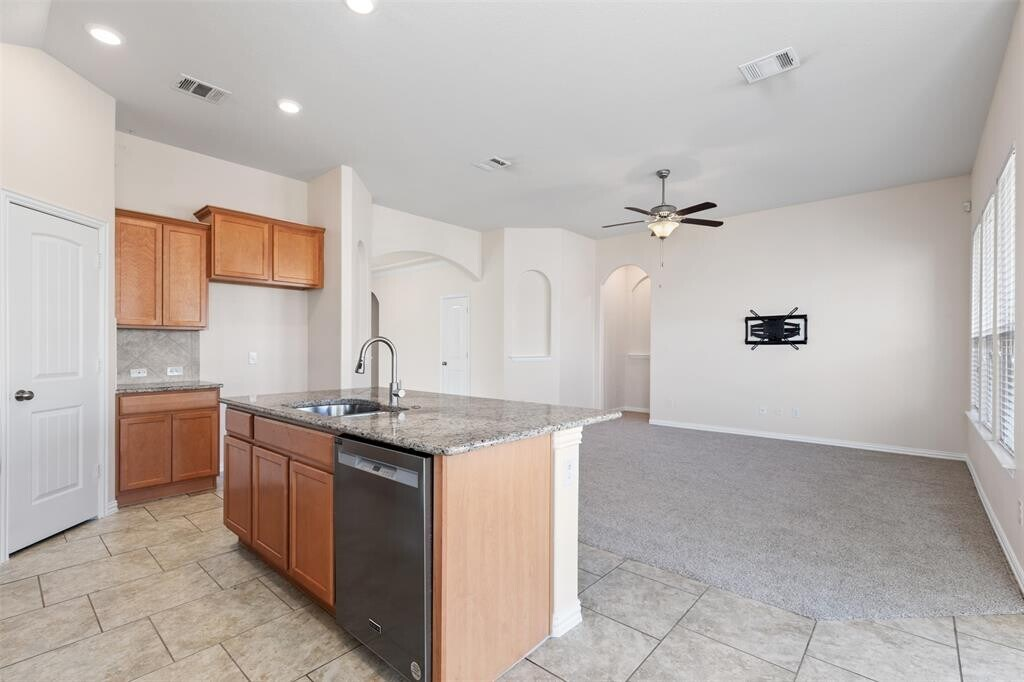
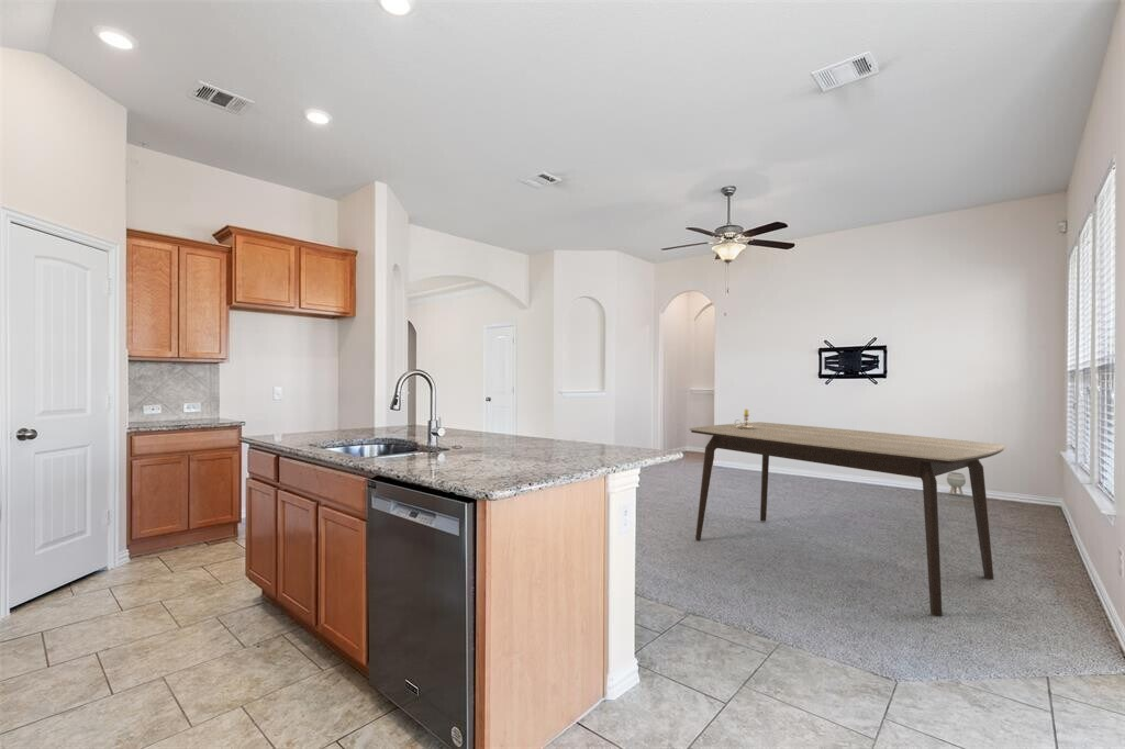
+ dining table (833, 465)
+ planter (956, 483)
+ candlestick (745, 417)
